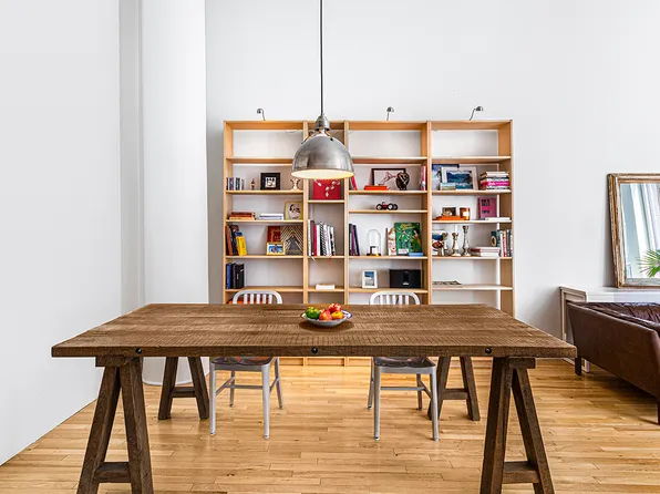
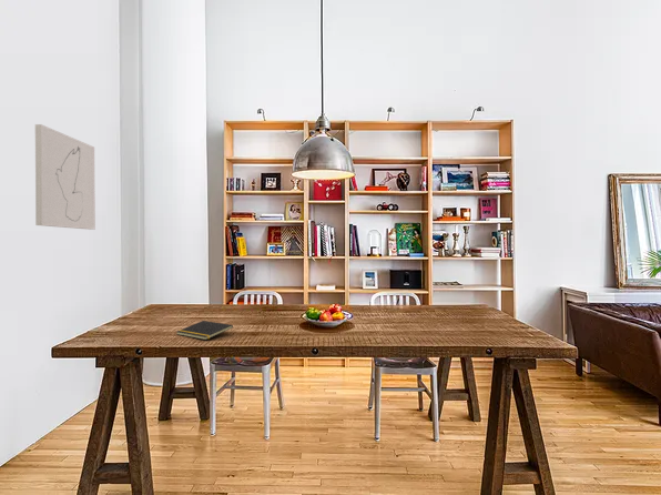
+ wall art (68, 182)
+ notepad (204, 330)
